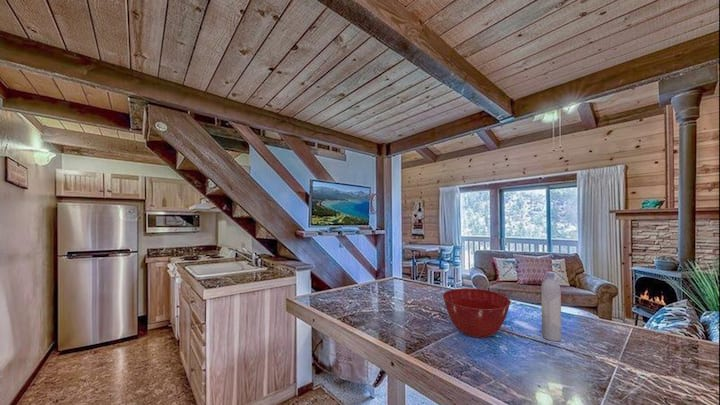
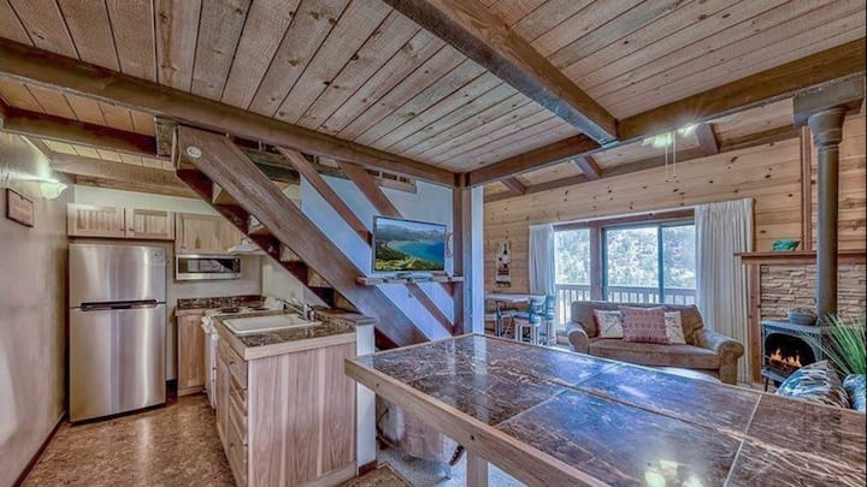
- bottle (551, 305)
- mixing bowl (475, 314)
